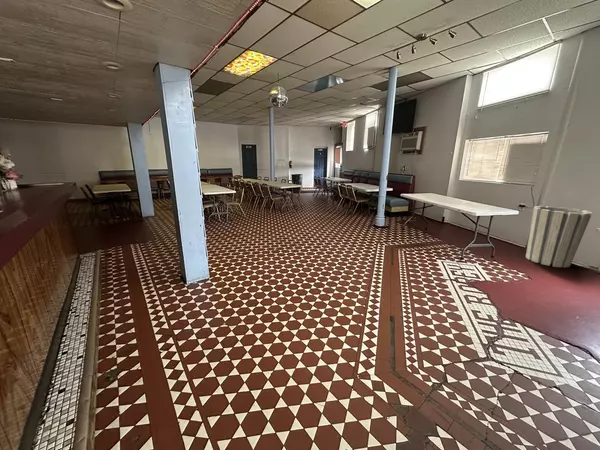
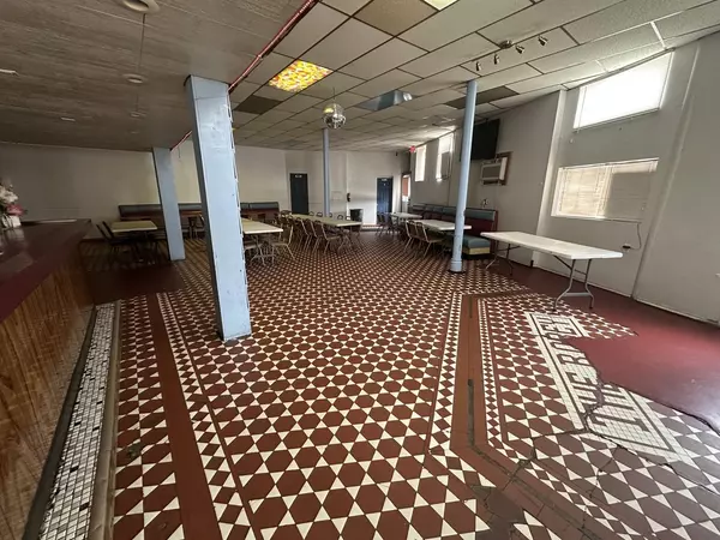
- trash can (554, 235)
